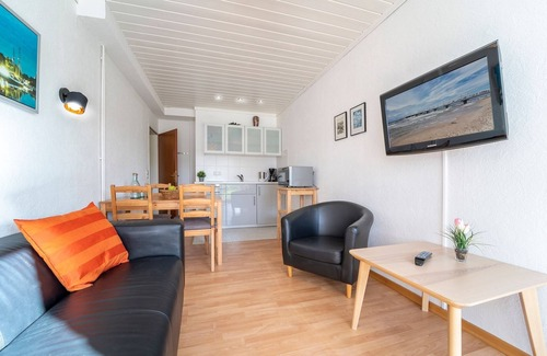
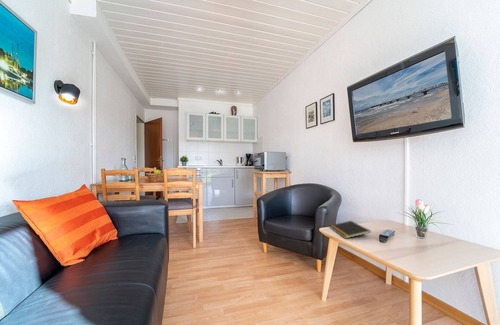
+ notepad (348, 228)
